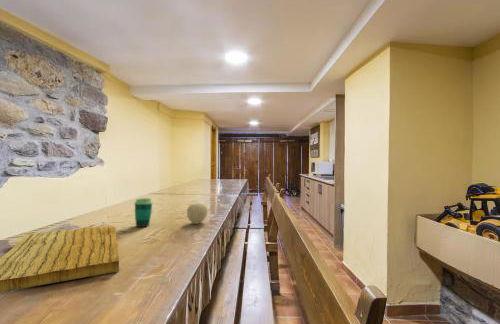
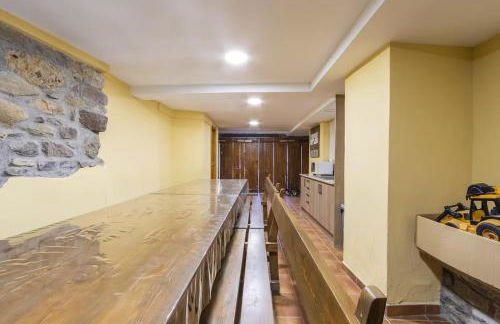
- cup (143, 212)
- cutting board (66, 248)
- fruit (197, 212)
